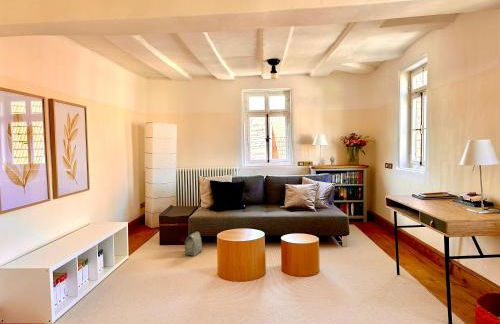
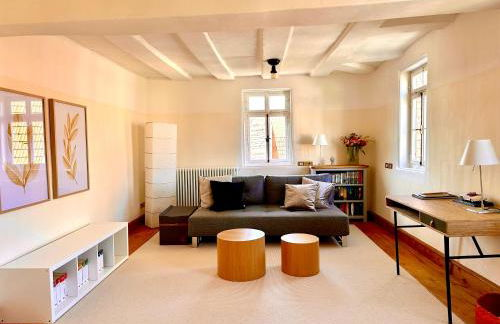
- bag (193, 243)
